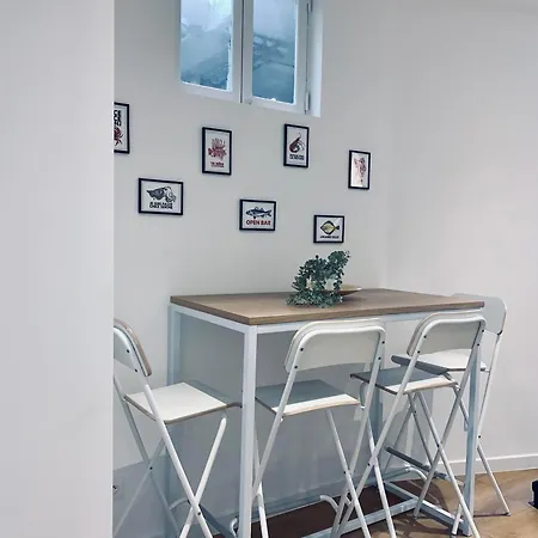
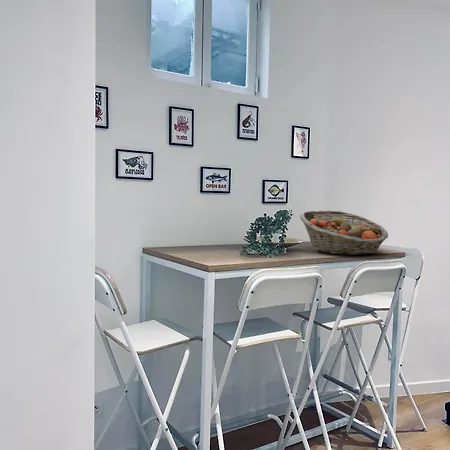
+ fruit basket (343, 231)
